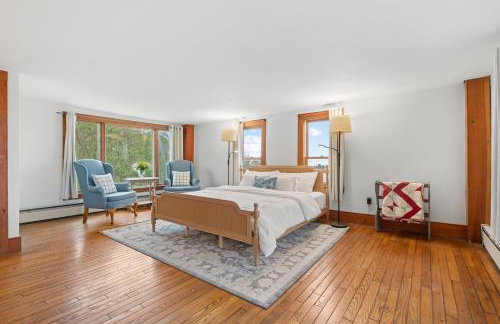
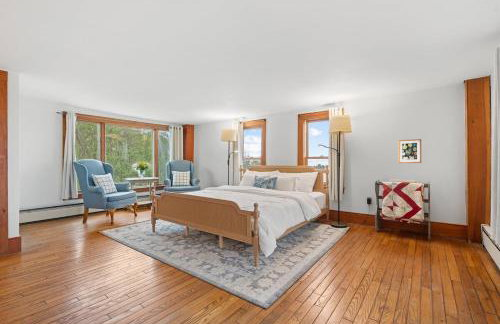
+ wall art (409, 151)
